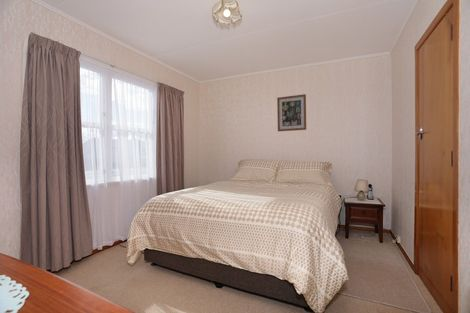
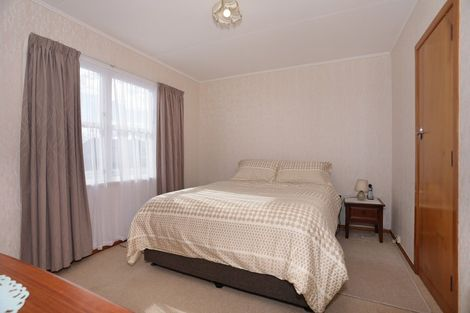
- wall art (291, 113)
